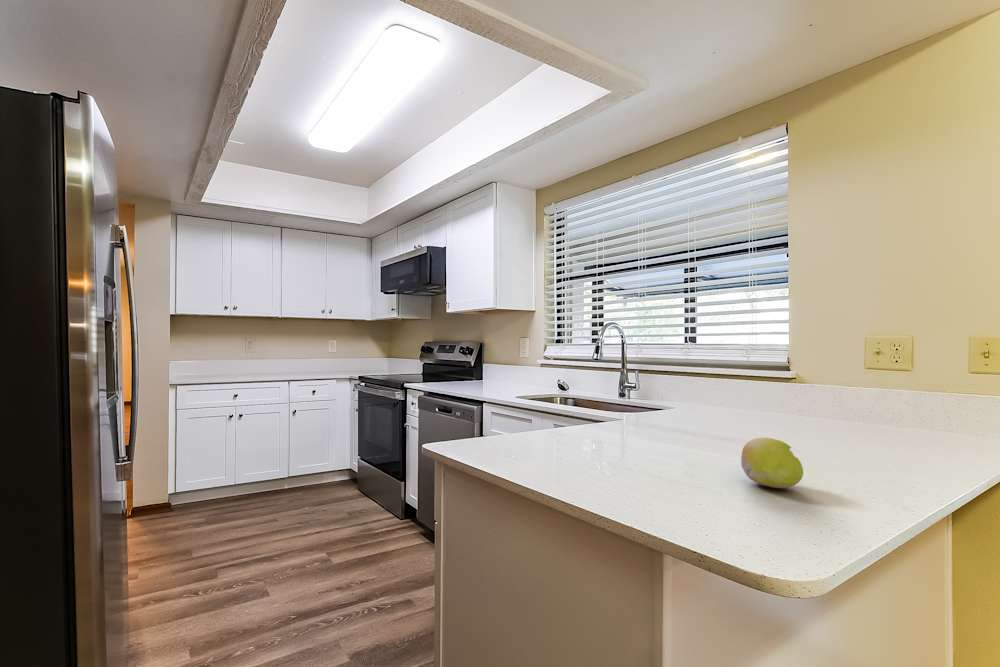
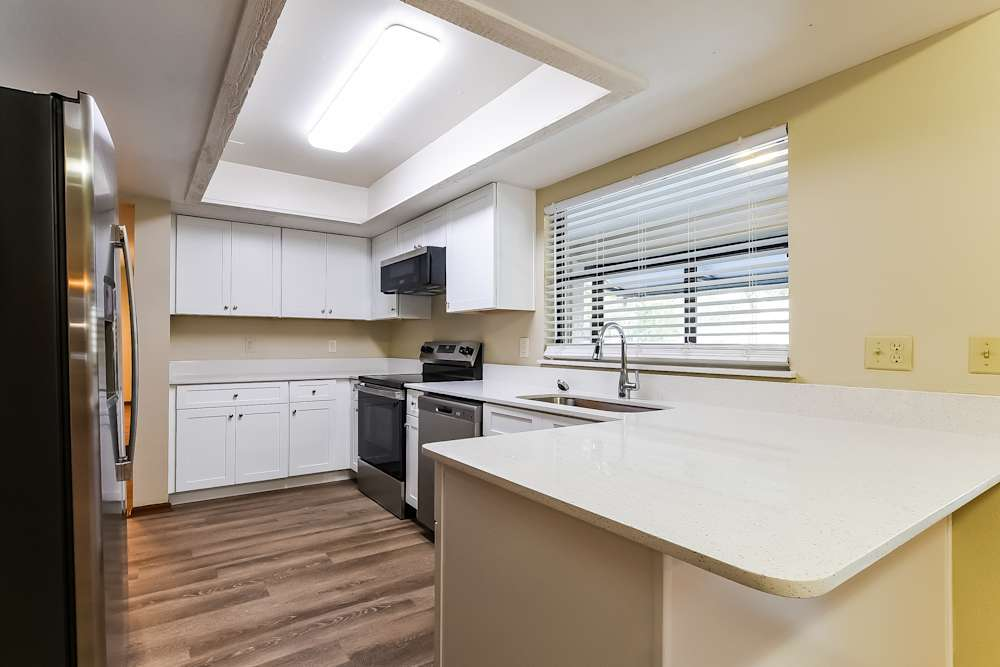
- fruit (772, 462)
